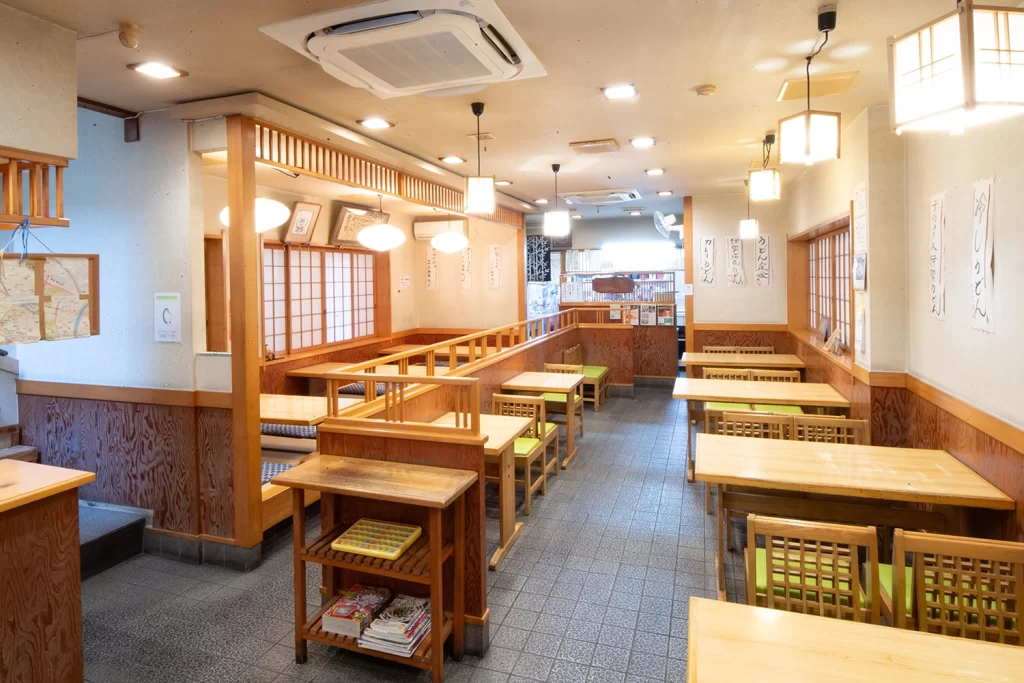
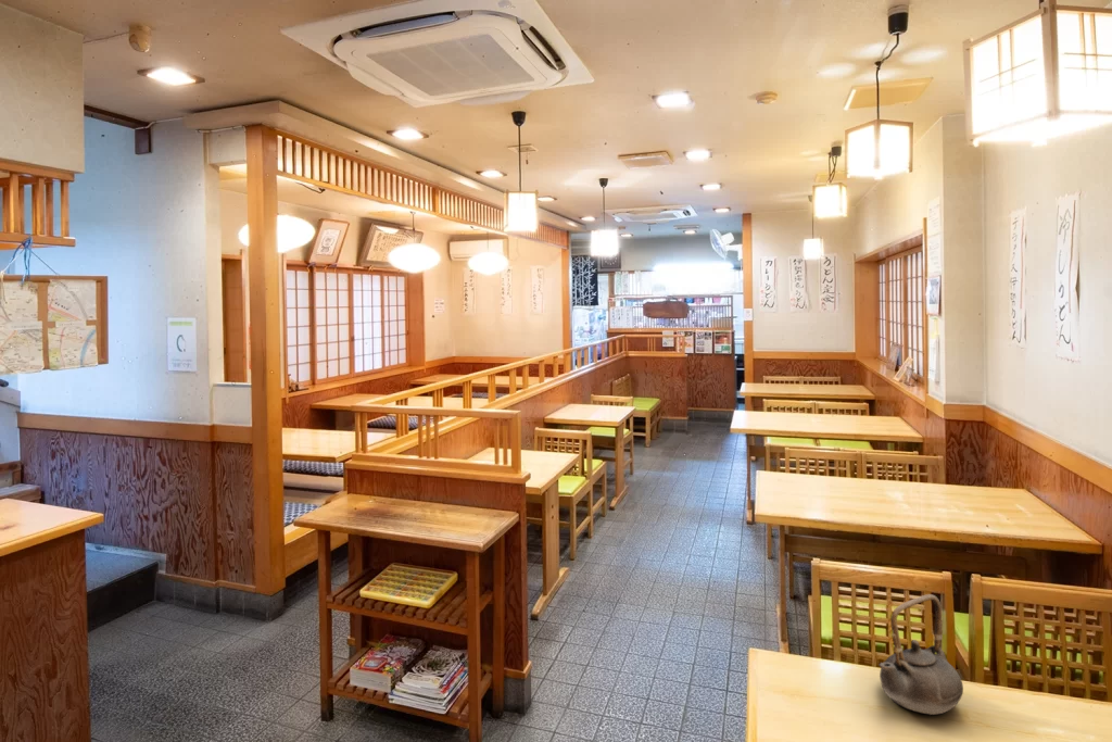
+ teapot (918, 651)
